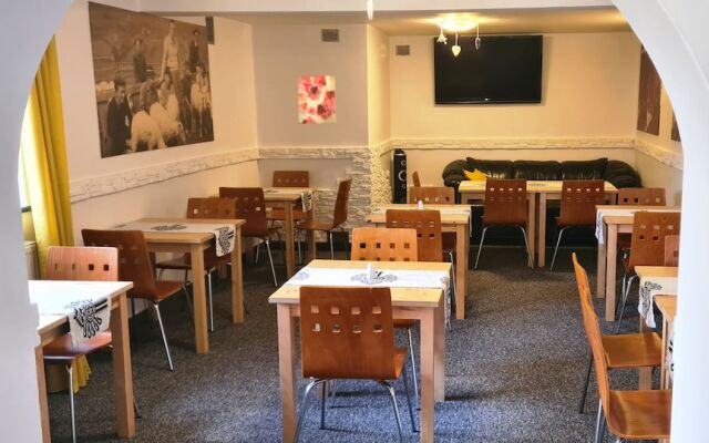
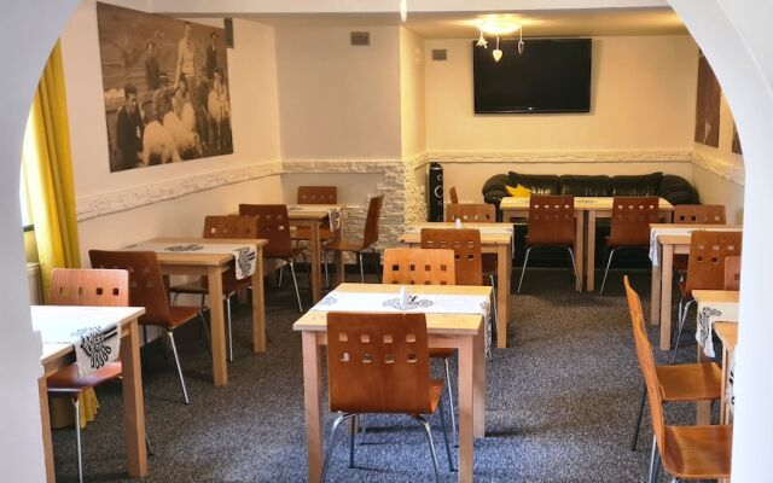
- wall art (316, 100)
